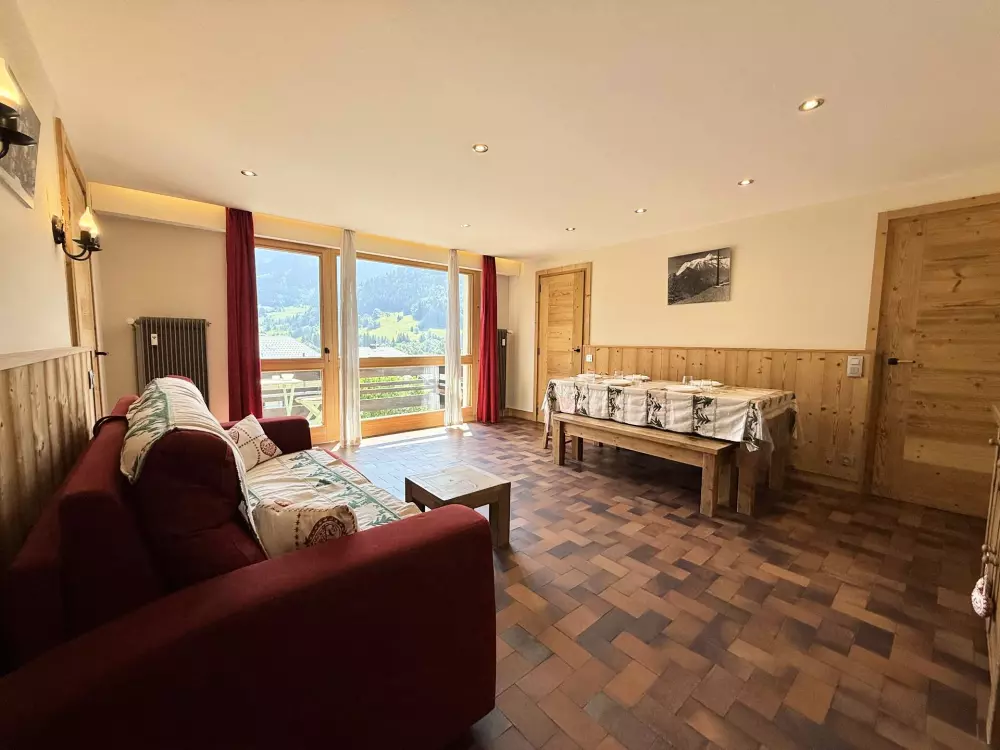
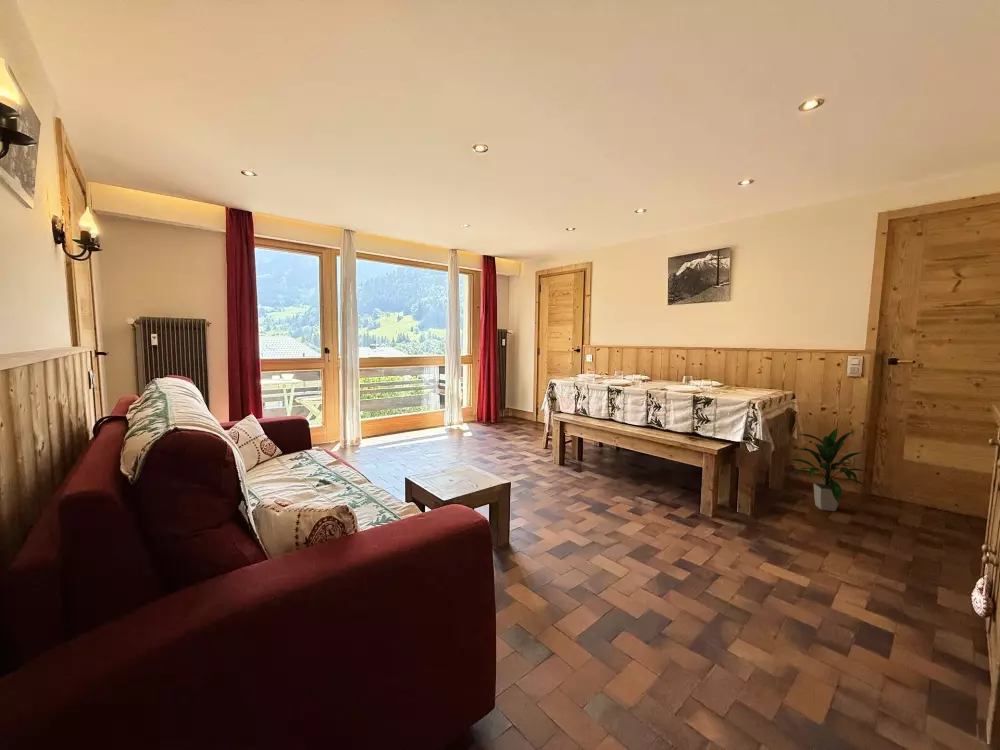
+ indoor plant (827, 468)
